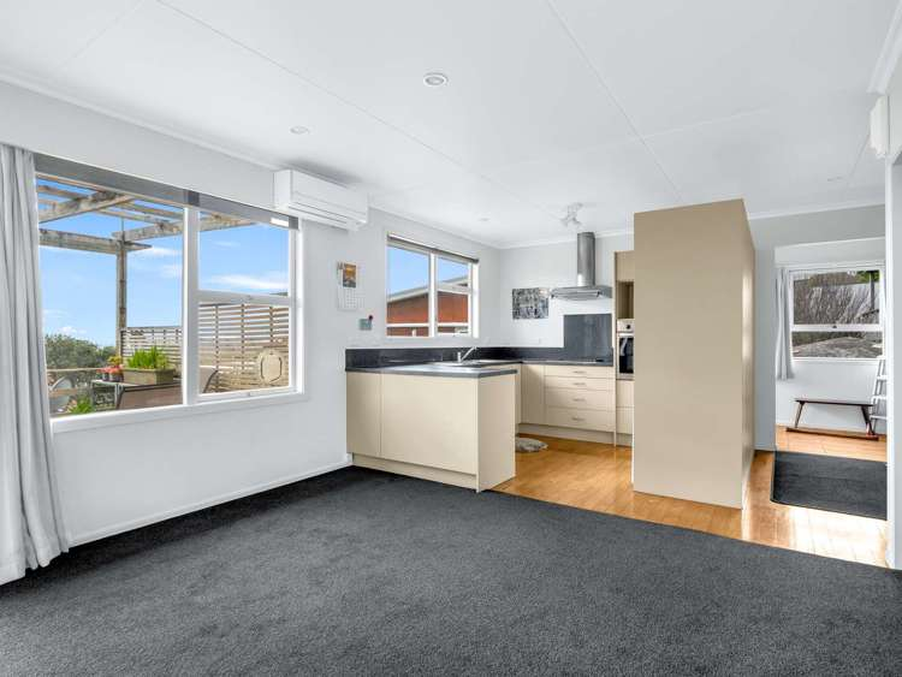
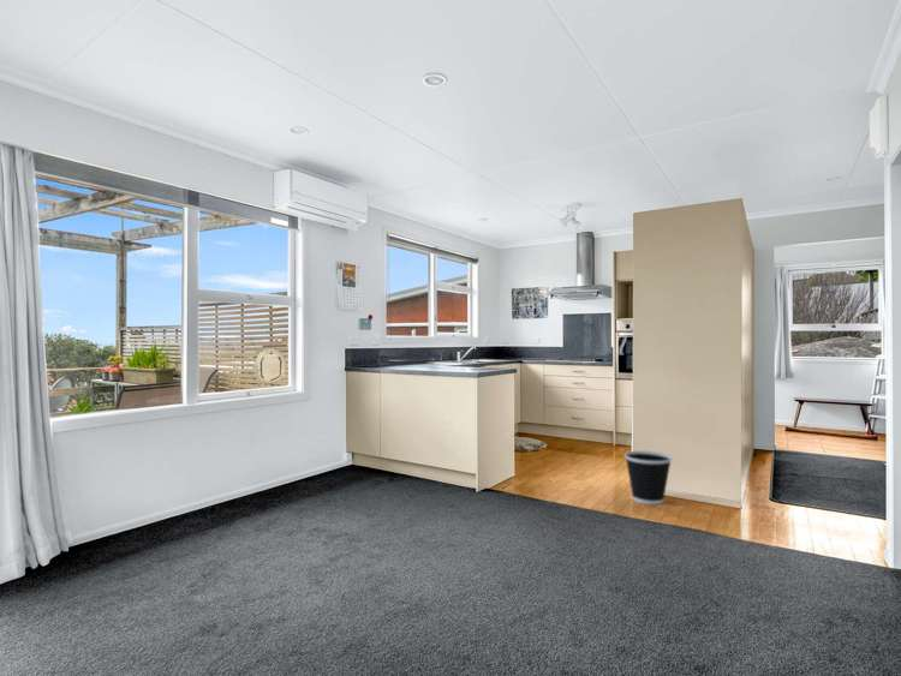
+ wastebasket (648, 477)
